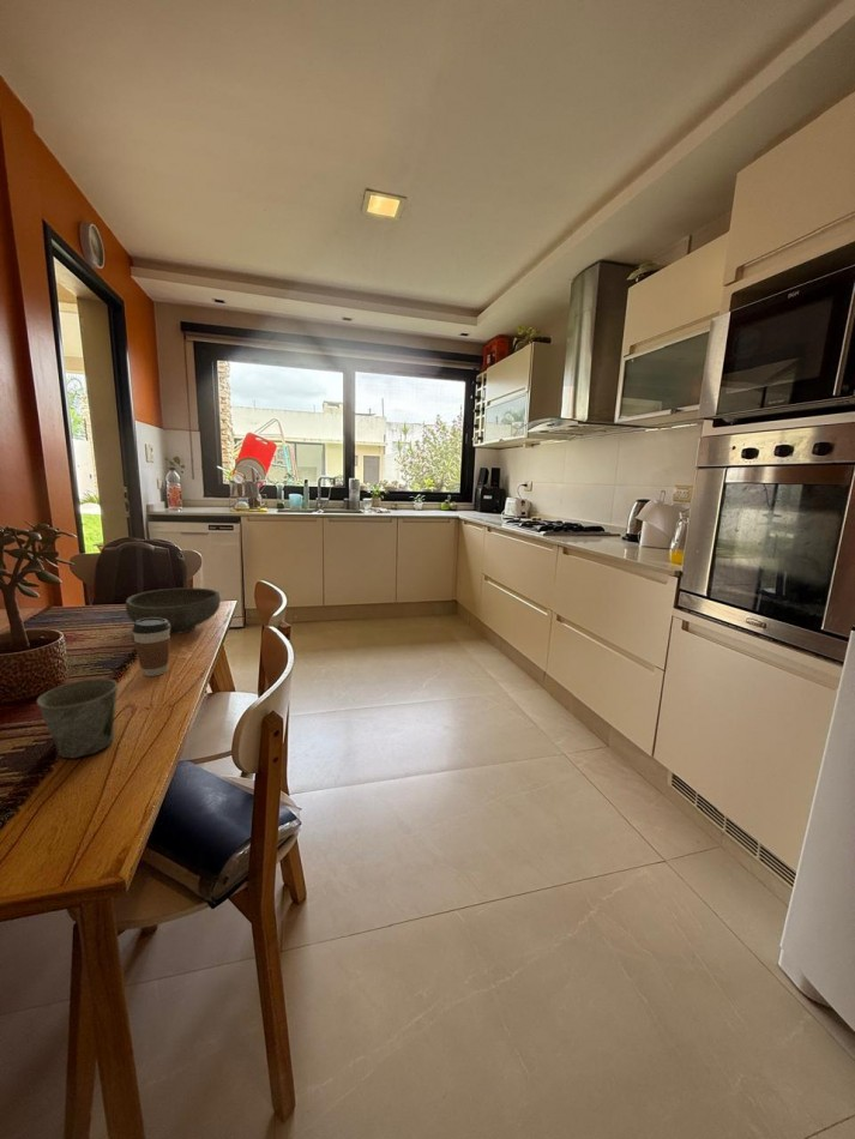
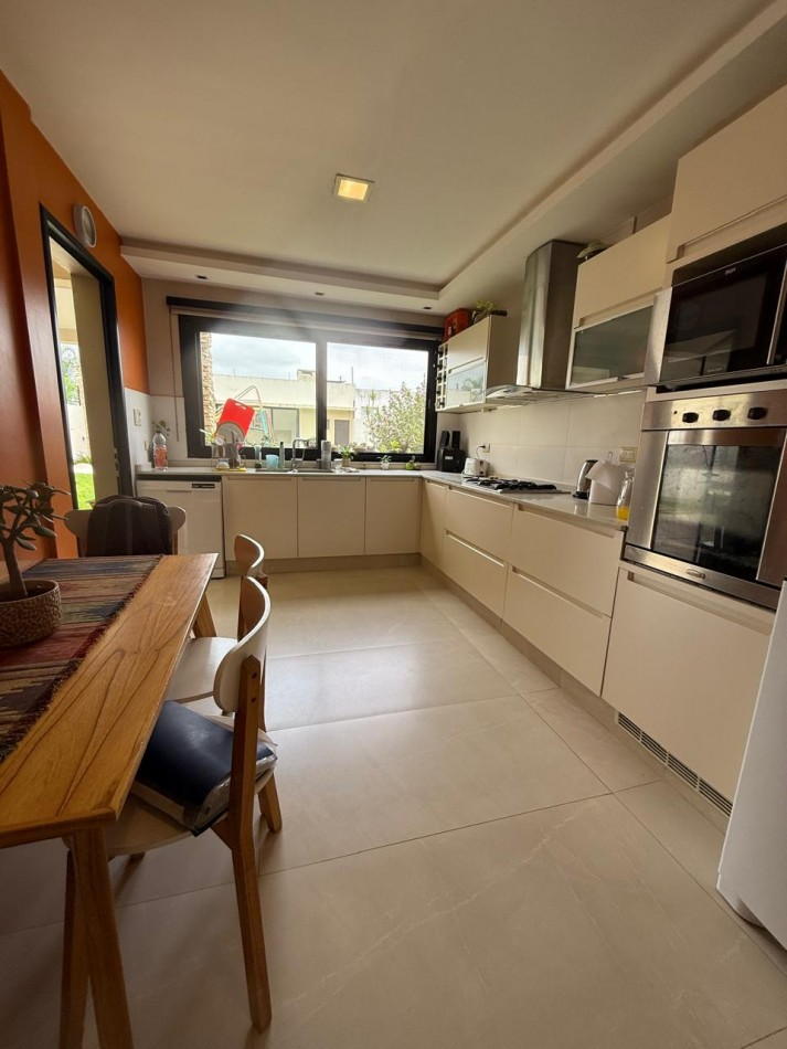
- bowl (175, 611)
- coffee cup (152, 646)
- mug (84, 715)
